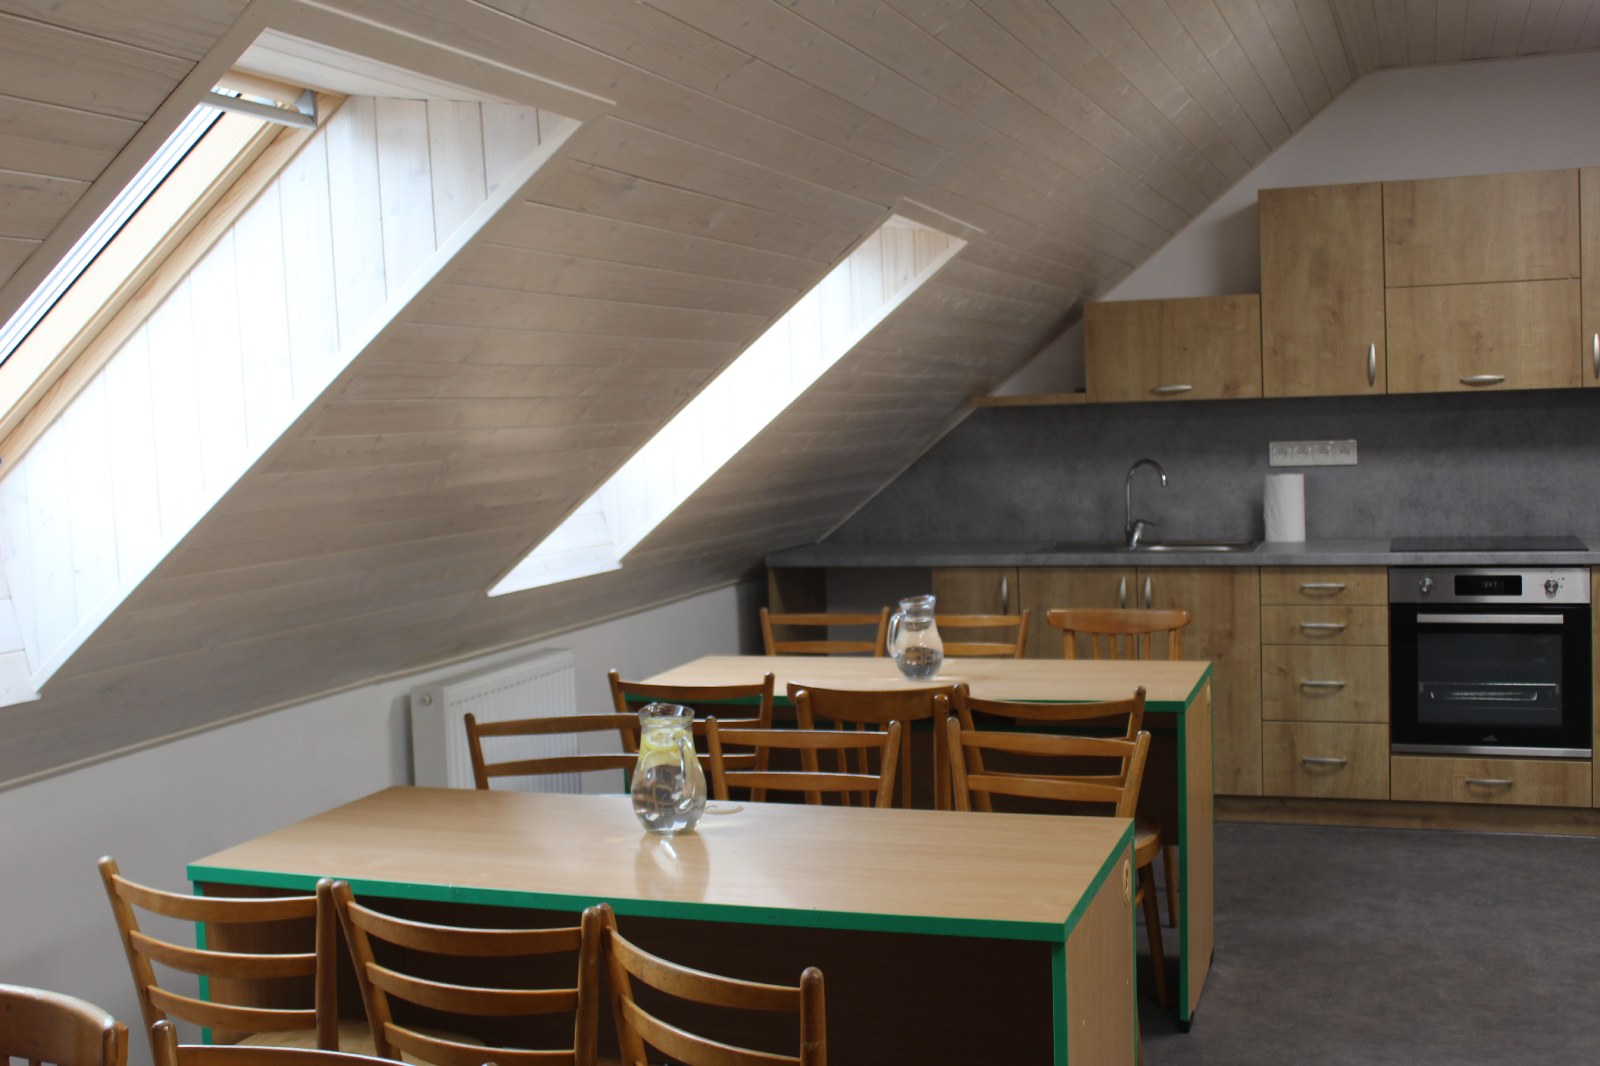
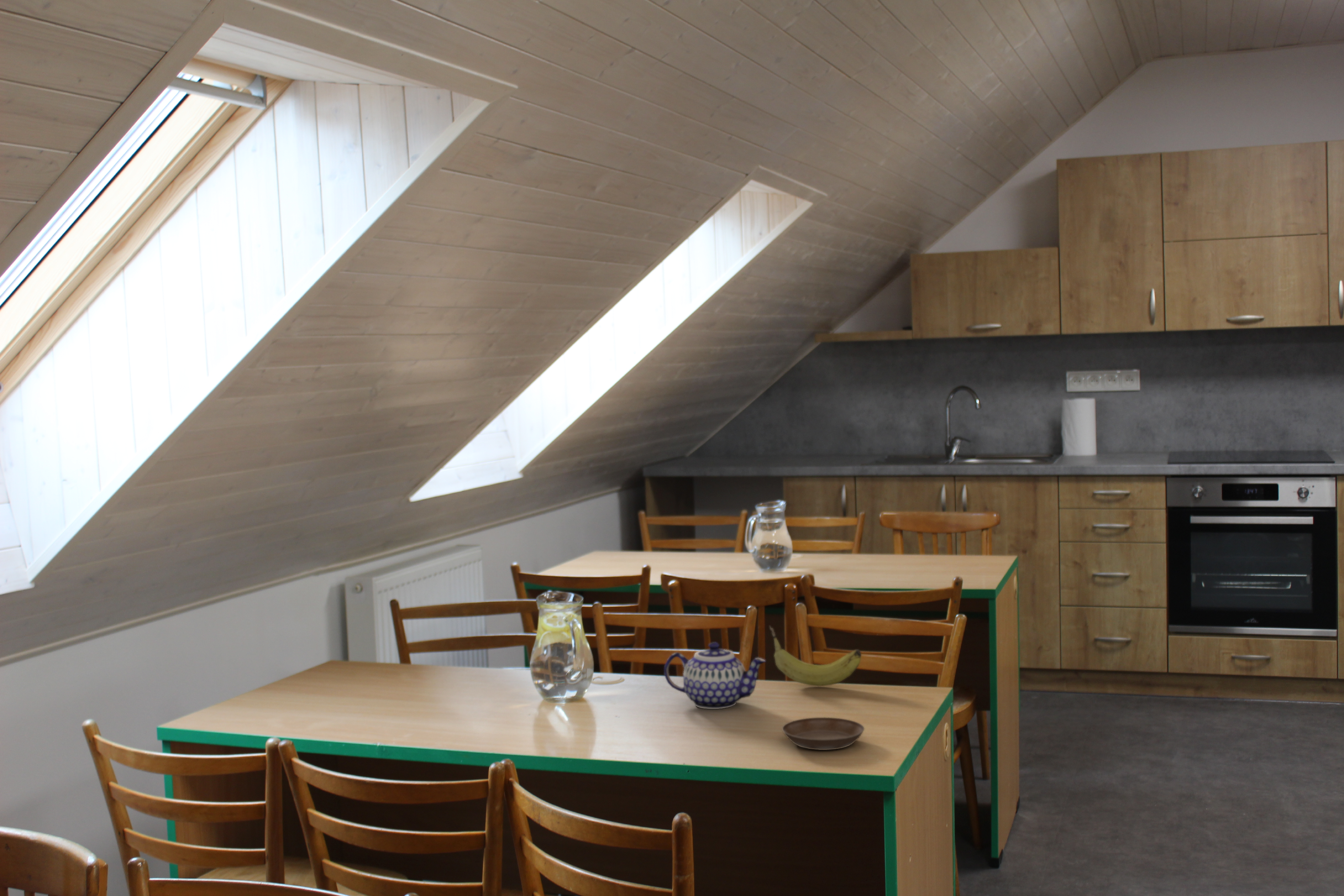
+ teapot (715, 673)
+ saucer (823, 735)
+ fruit (815, 665)
